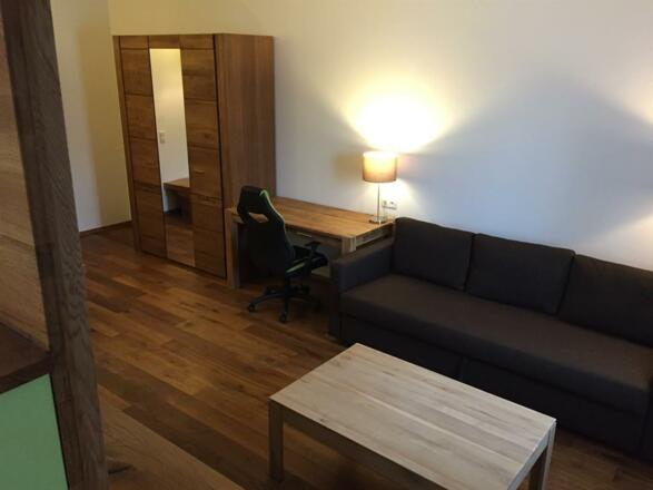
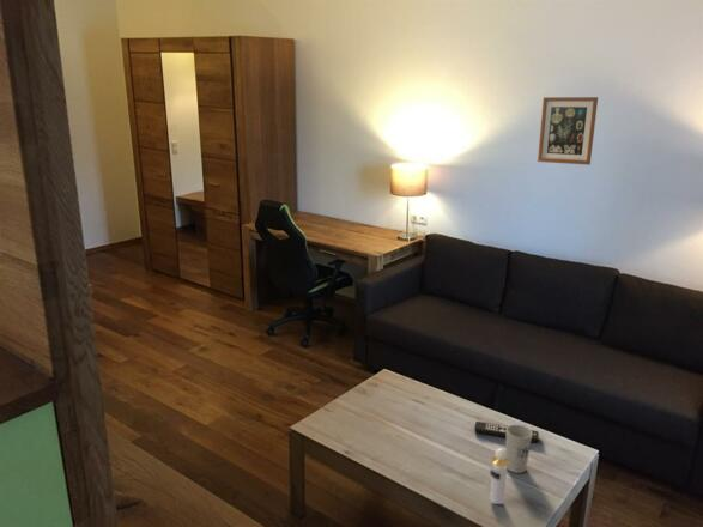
+ cup (517, 449)
+ remote control (505, 431)
+ perfume bottle (498, 475)
+ wall art (566, 131)
